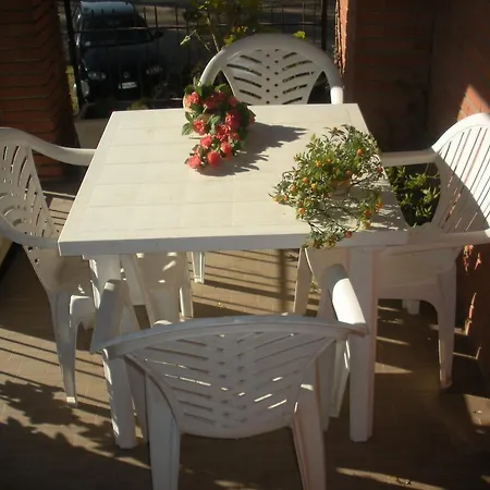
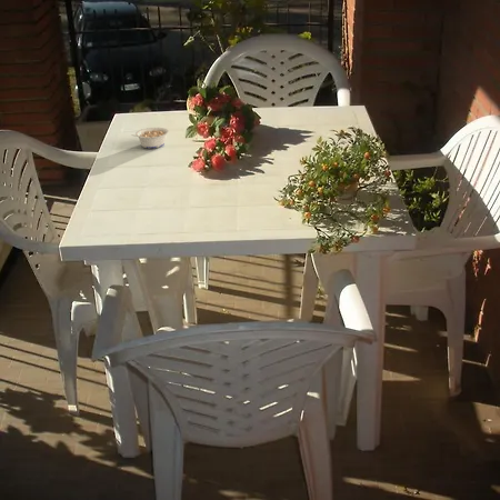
+ legume (151, 138)
